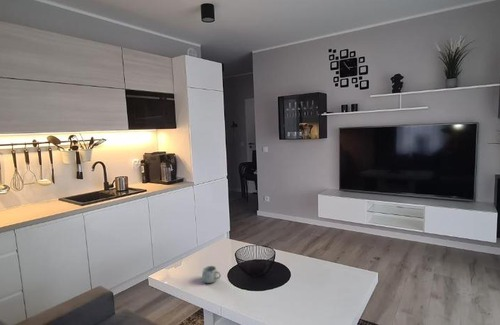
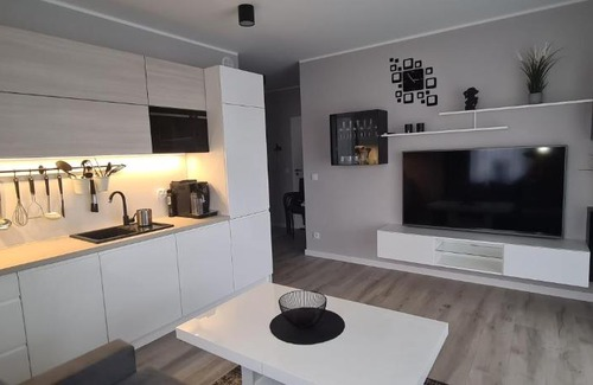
- mug (212, 275)
